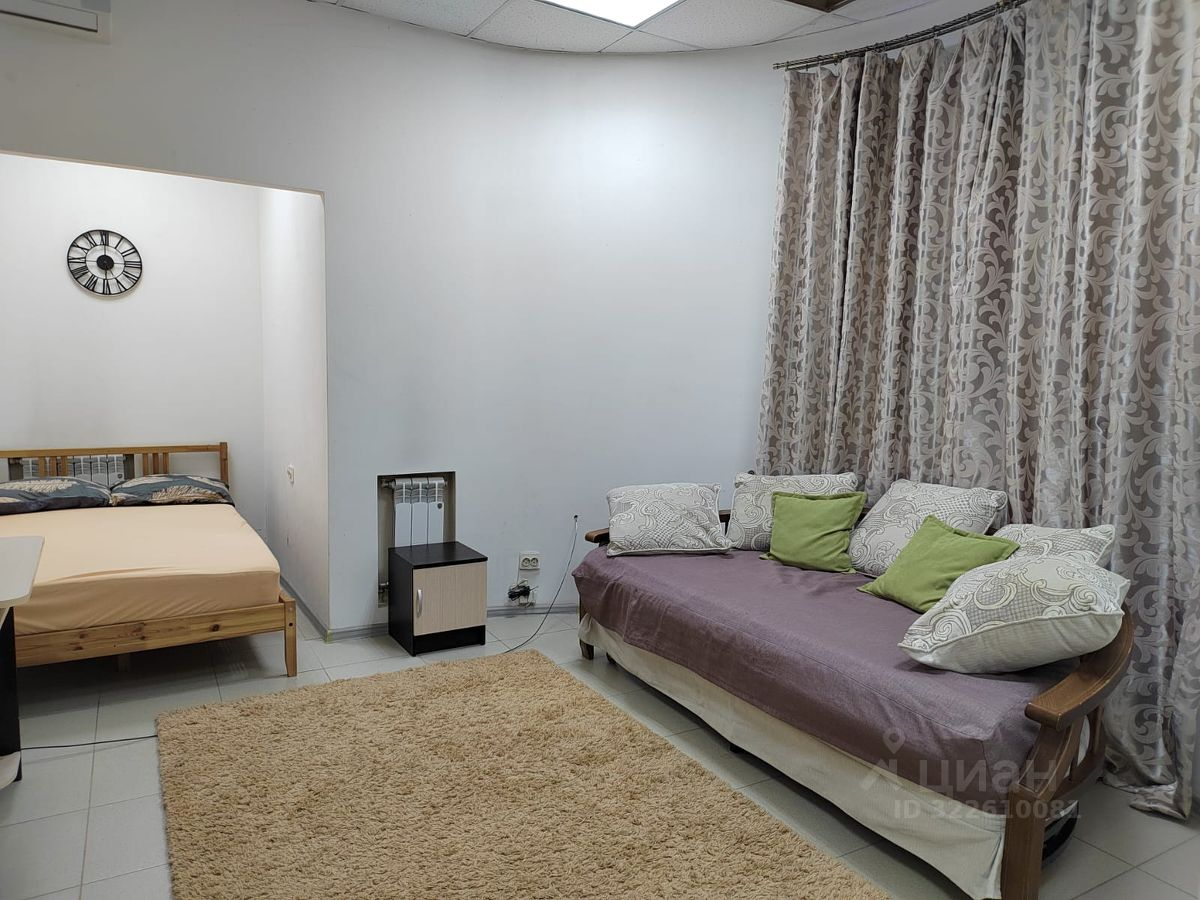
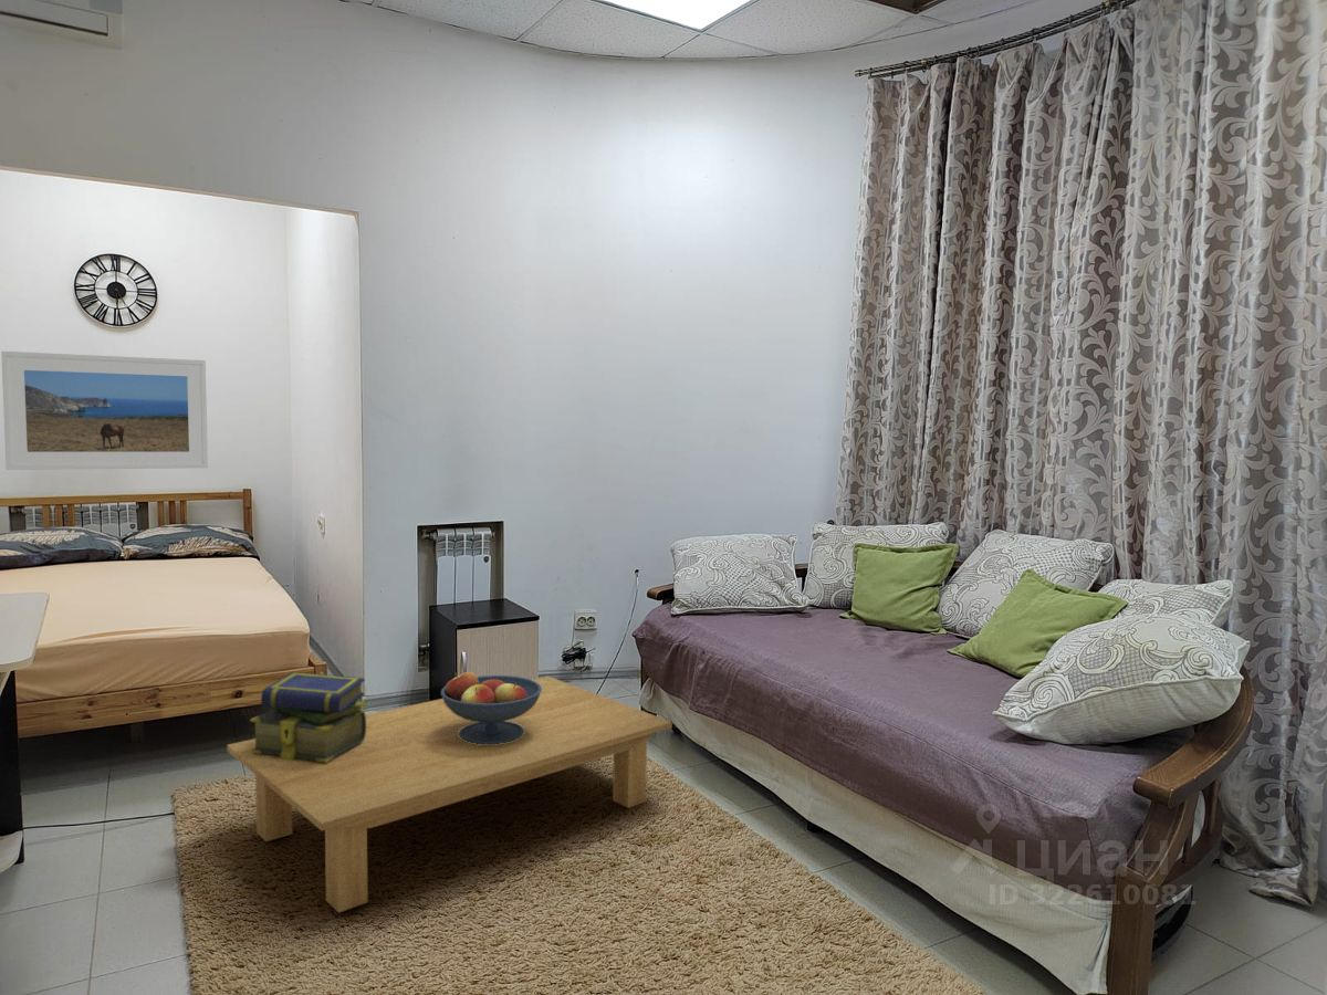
+ fruit bowl (491, 702)
+ coffee table (460, 774)
+ stack of books (313, 713)
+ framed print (109, 412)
